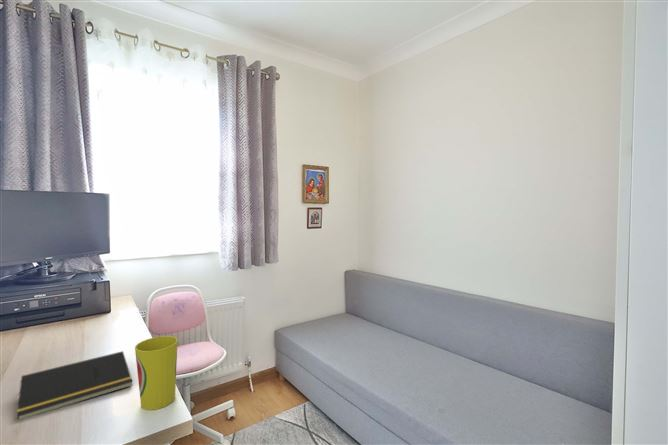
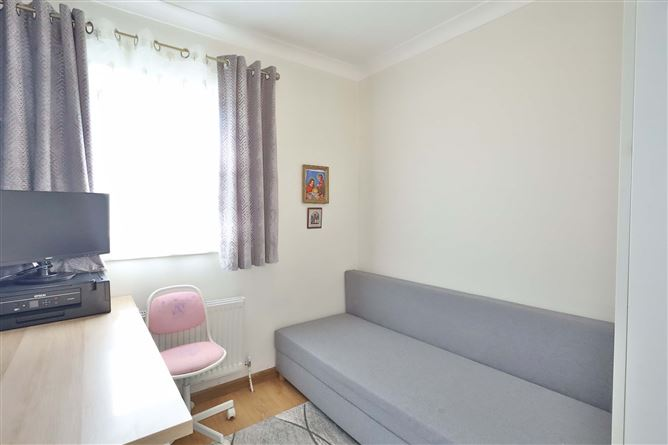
- cup (157, 372)
- notepad (78, 380)
